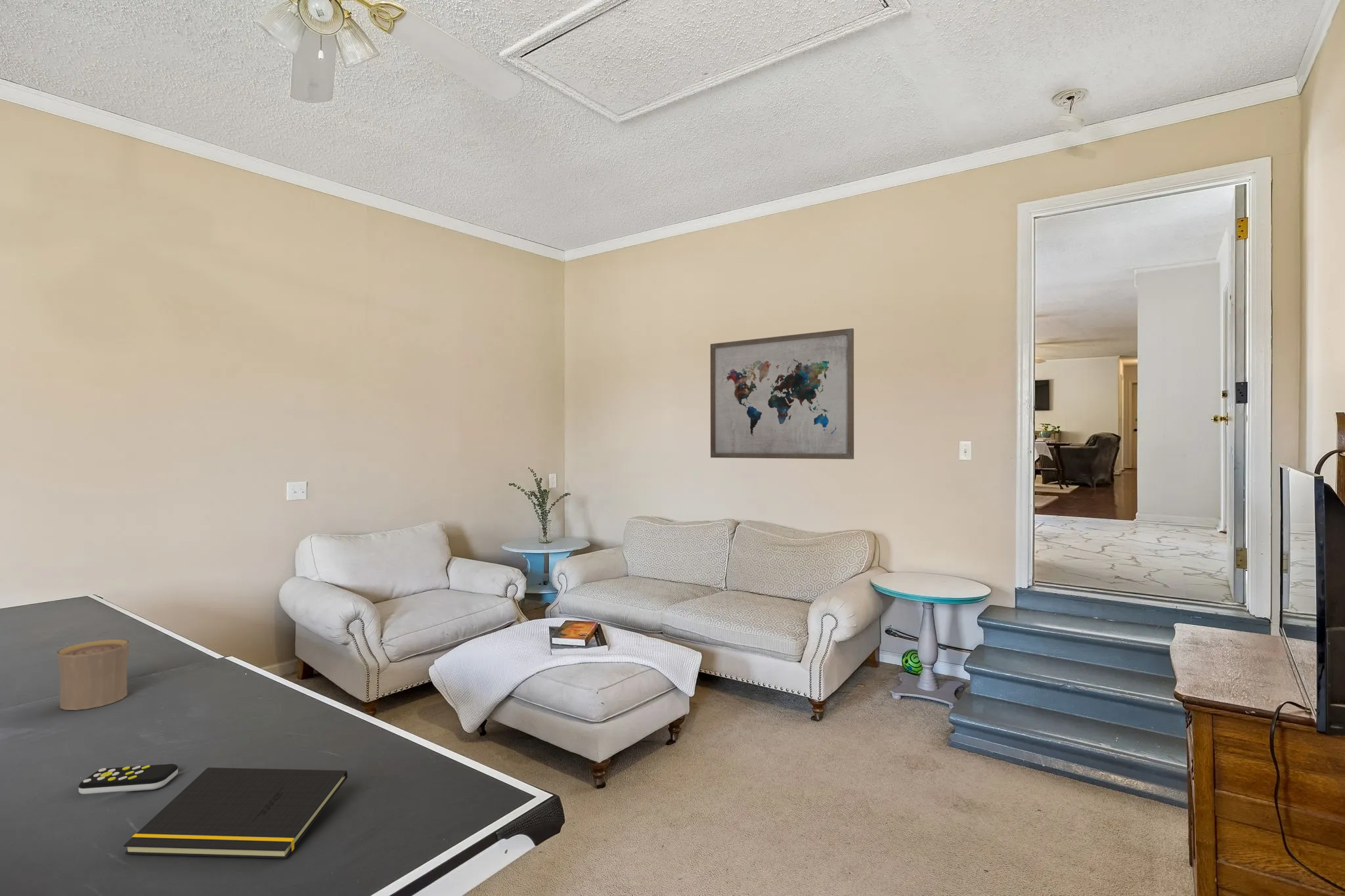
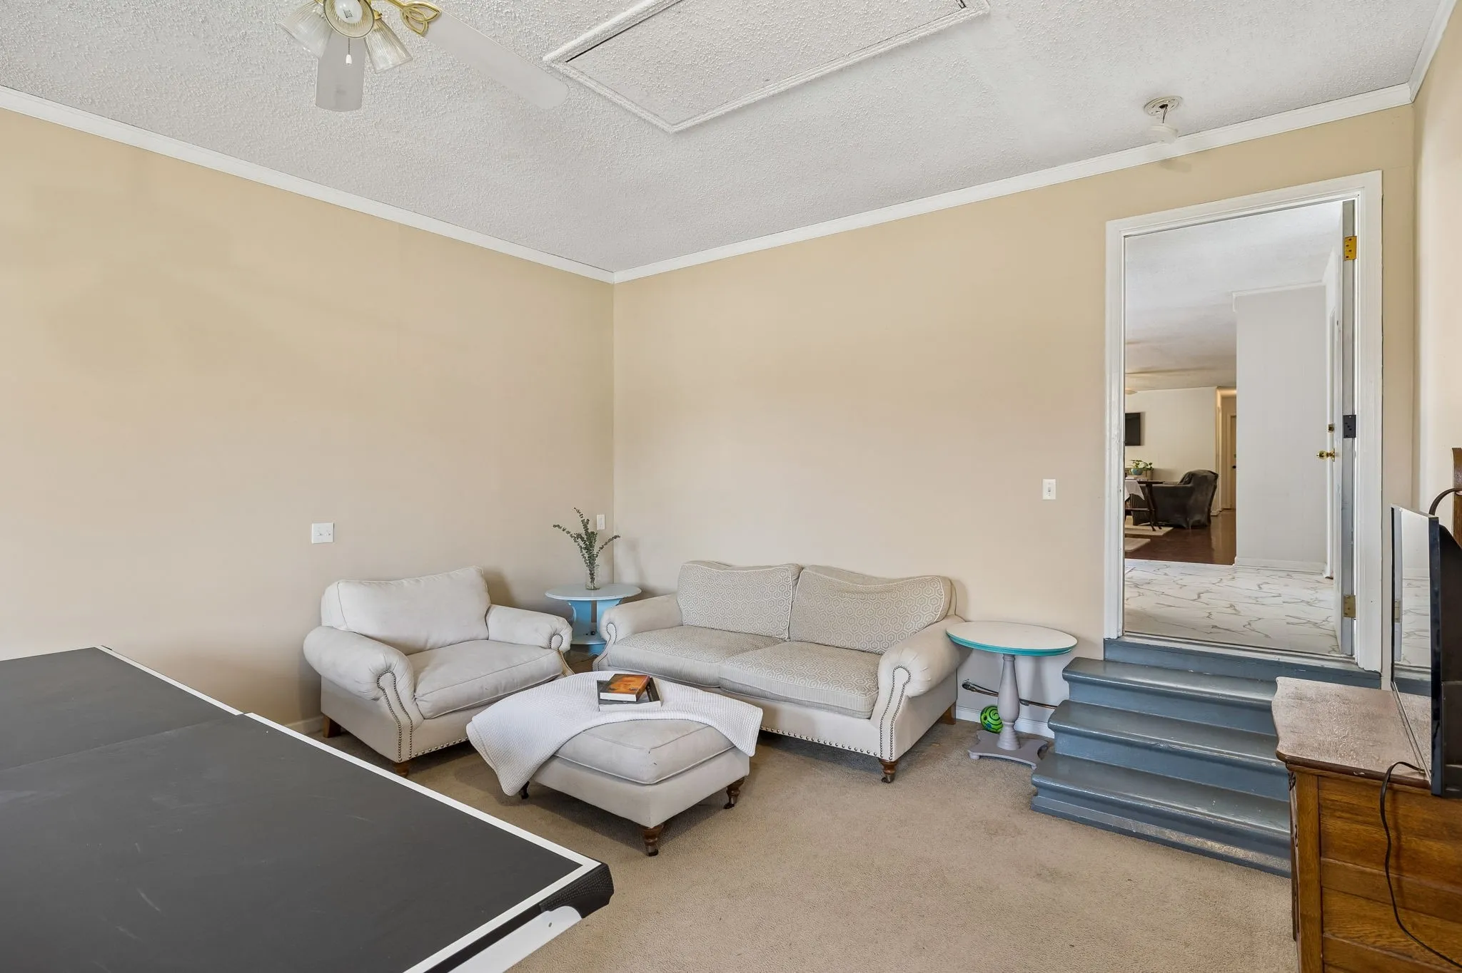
- wall art (777, 397)
- notepad (244, 809)
- remote control (129, 778)
- cup (94, 673)
